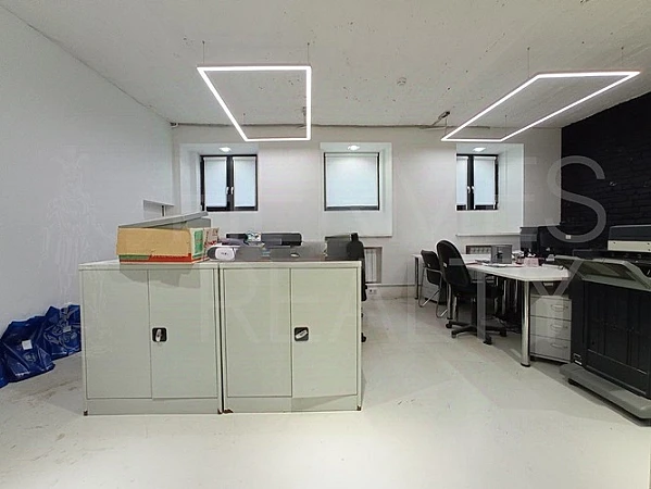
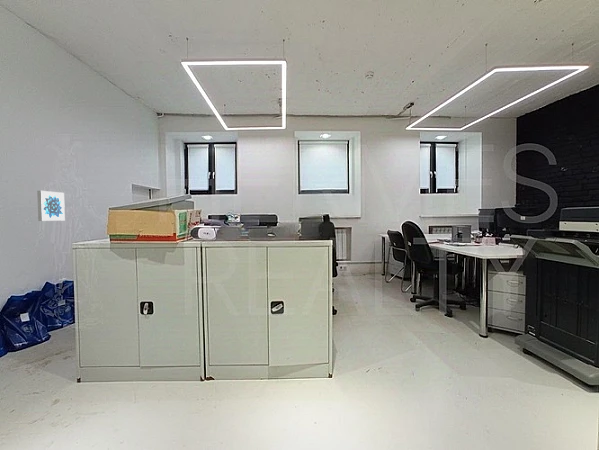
+ wall art (51, 206)
